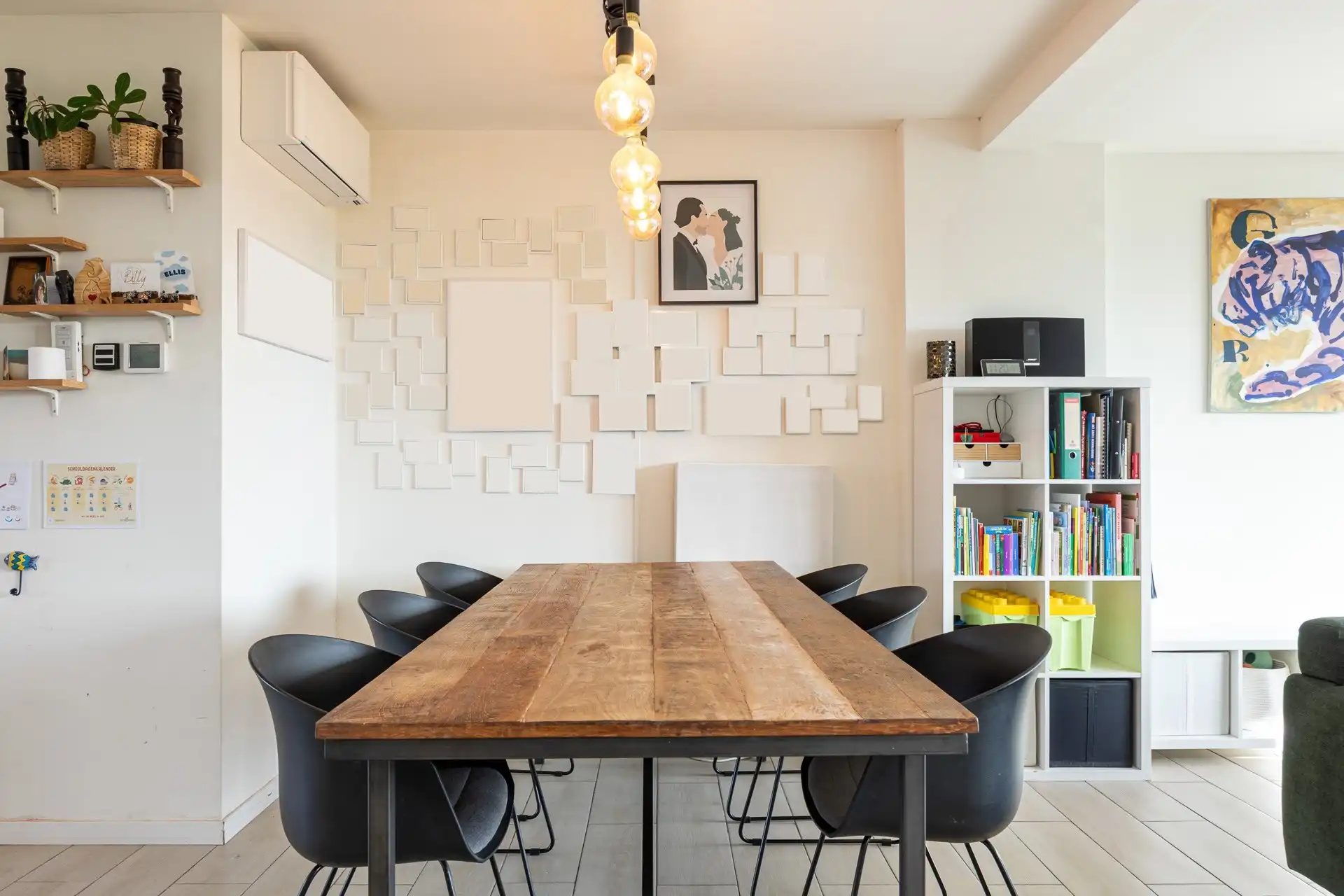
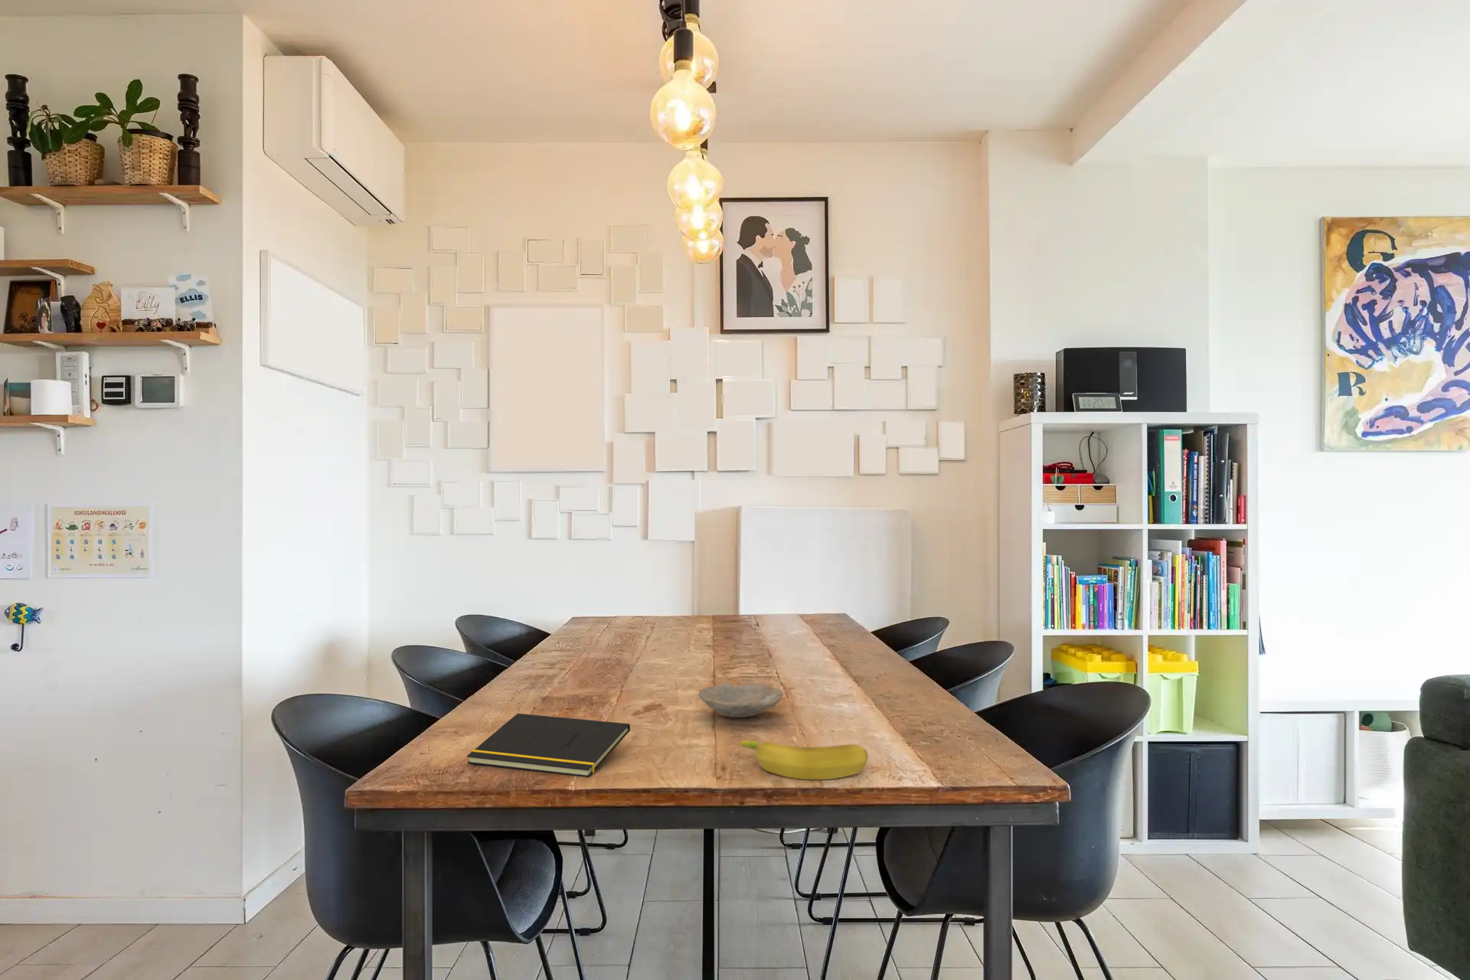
+ banana (805, 752)
+ bowl (740, 703)
+ notepad (550, 743)
